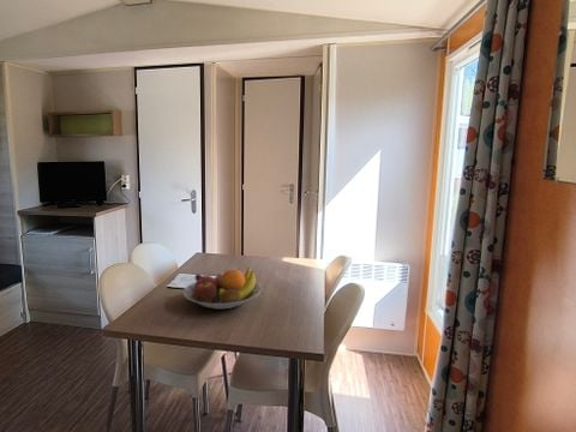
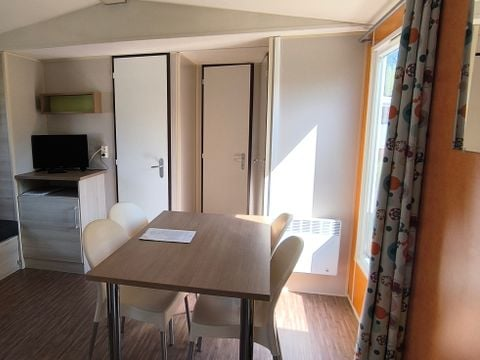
- fruit bowl (222, 286)
